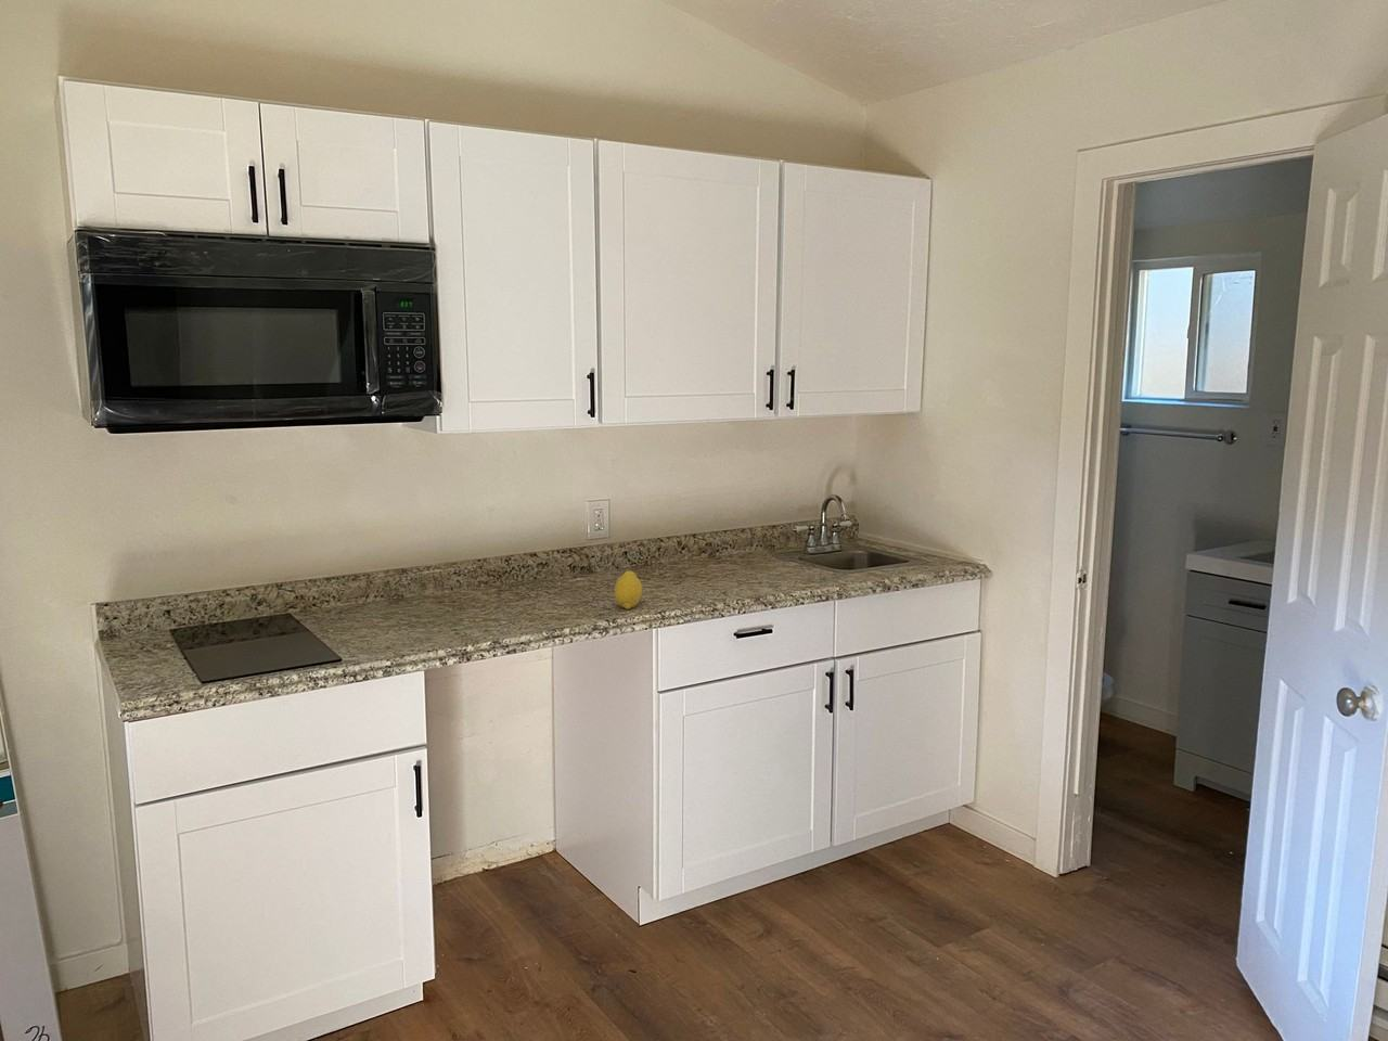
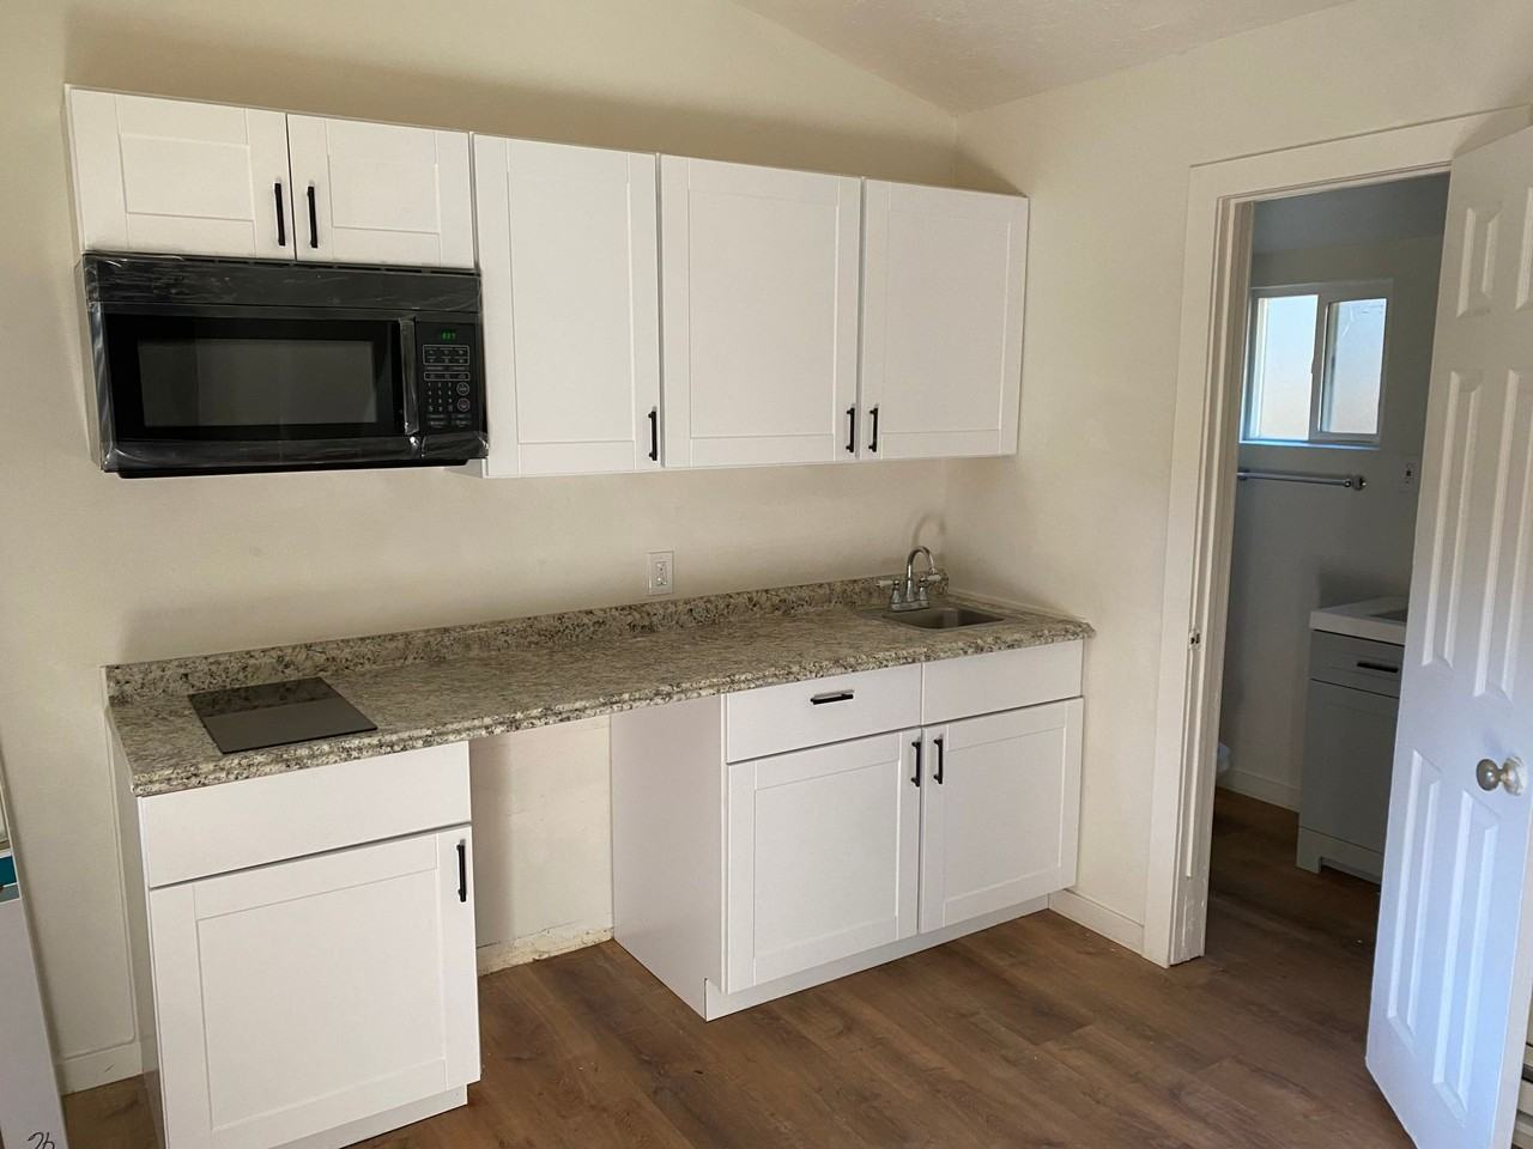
- fruit (627, 588)
